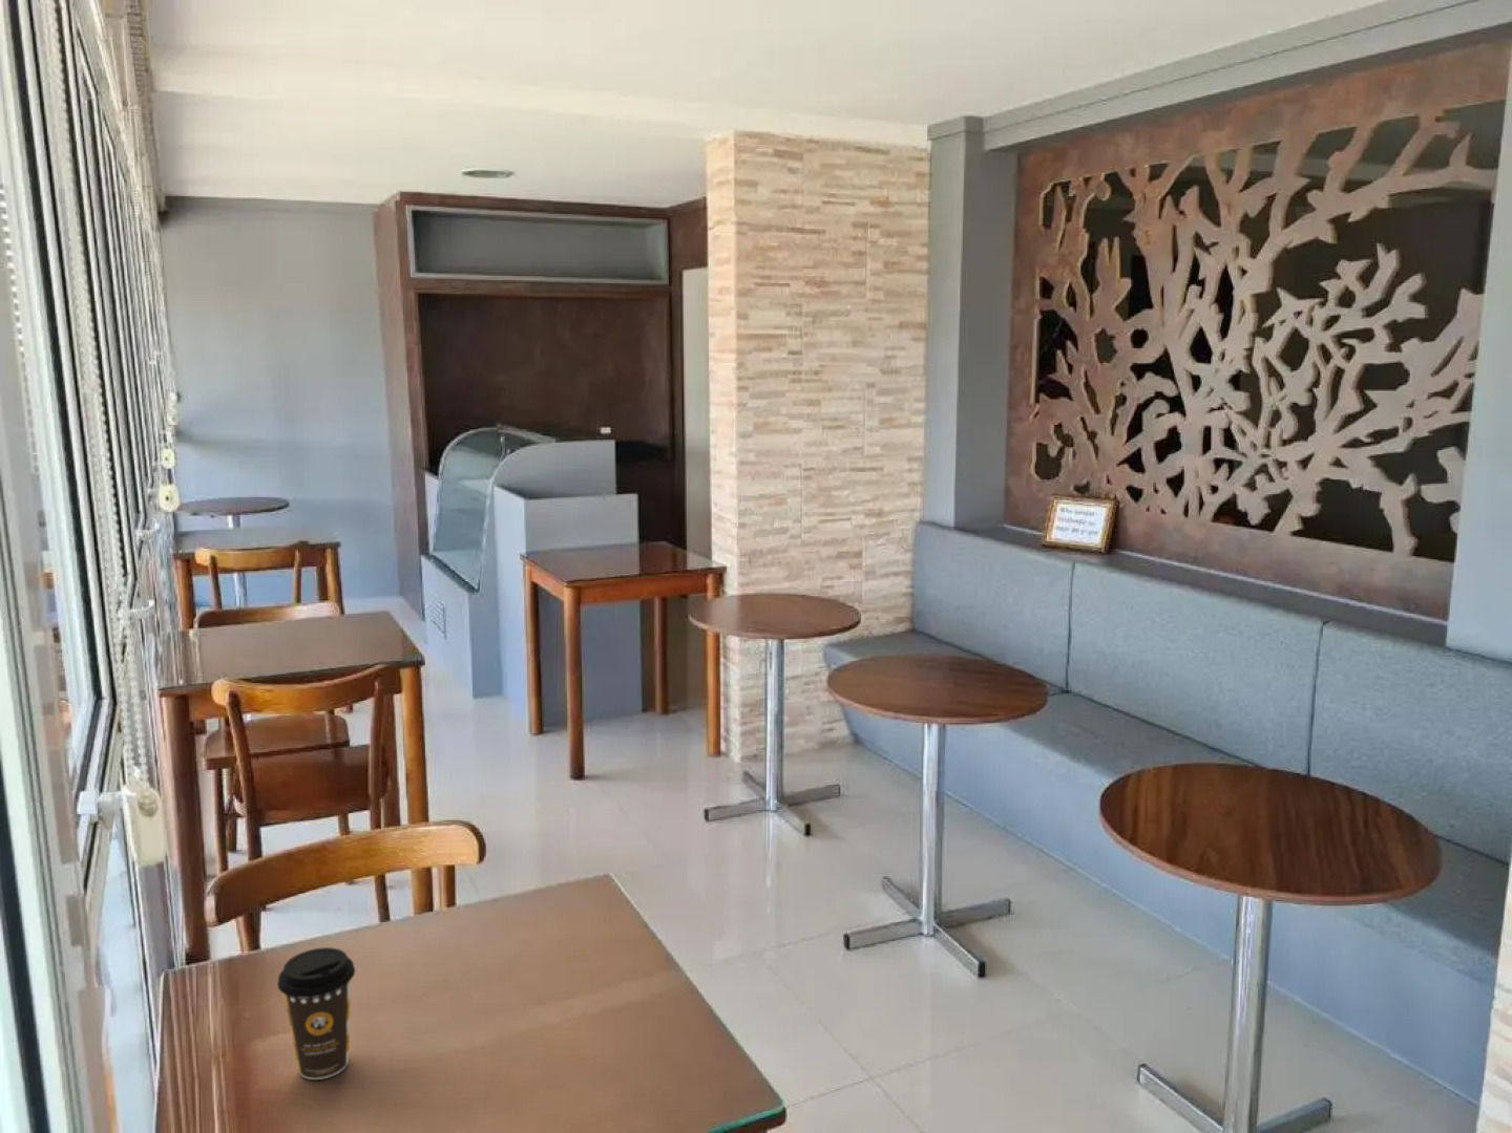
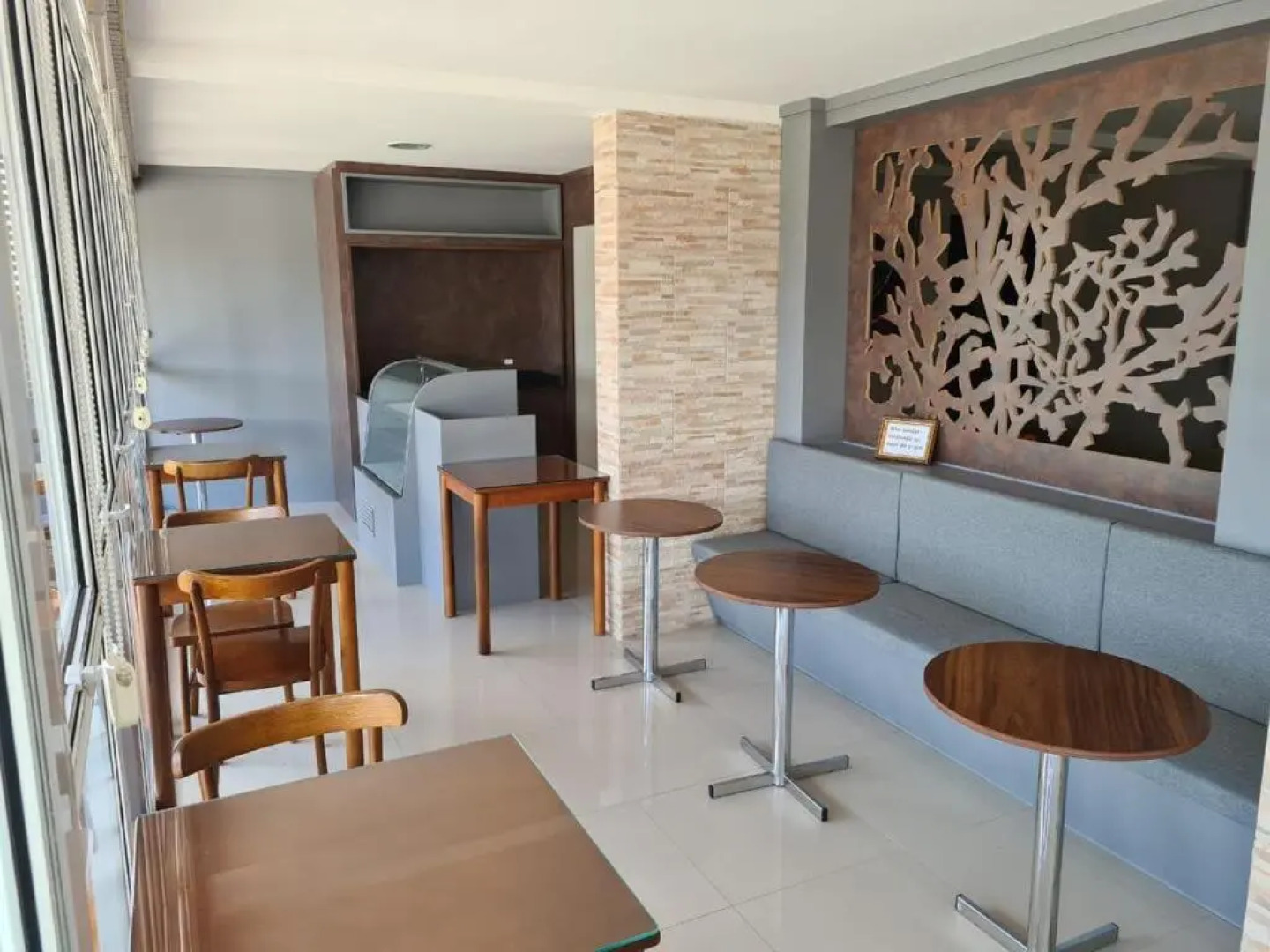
- coffee cup (319, 1014)
